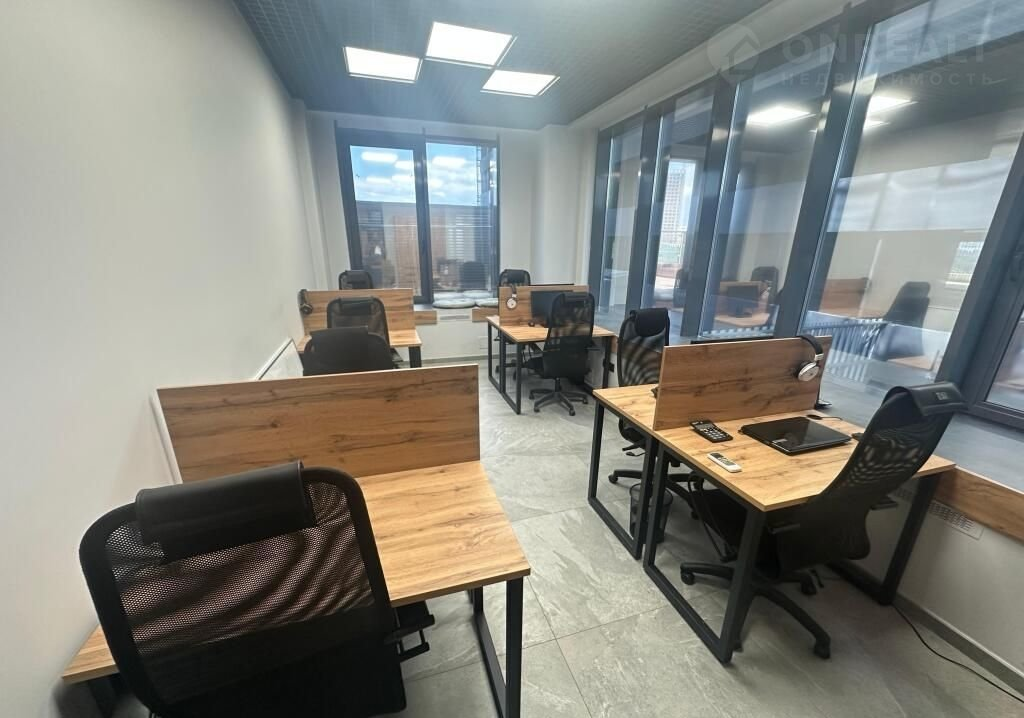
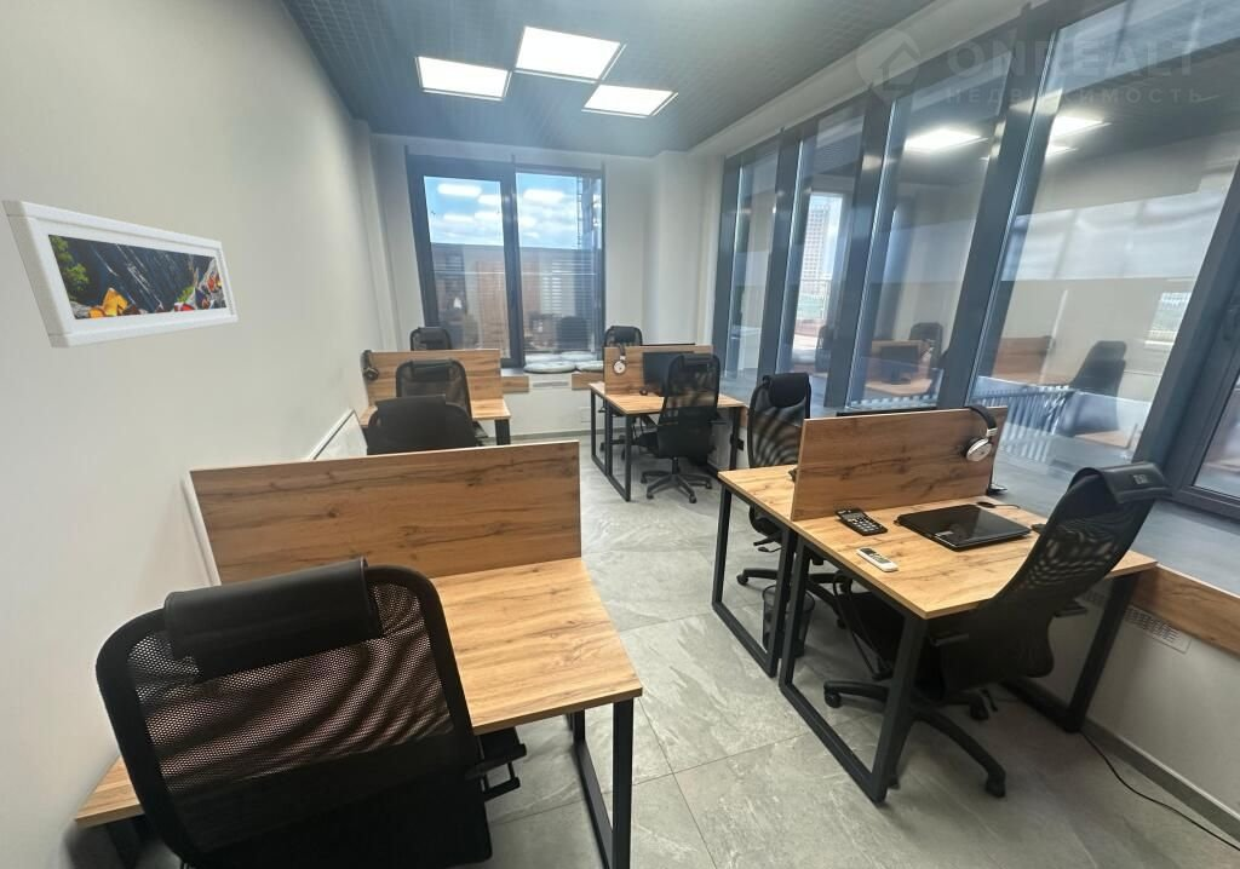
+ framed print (159, 281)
